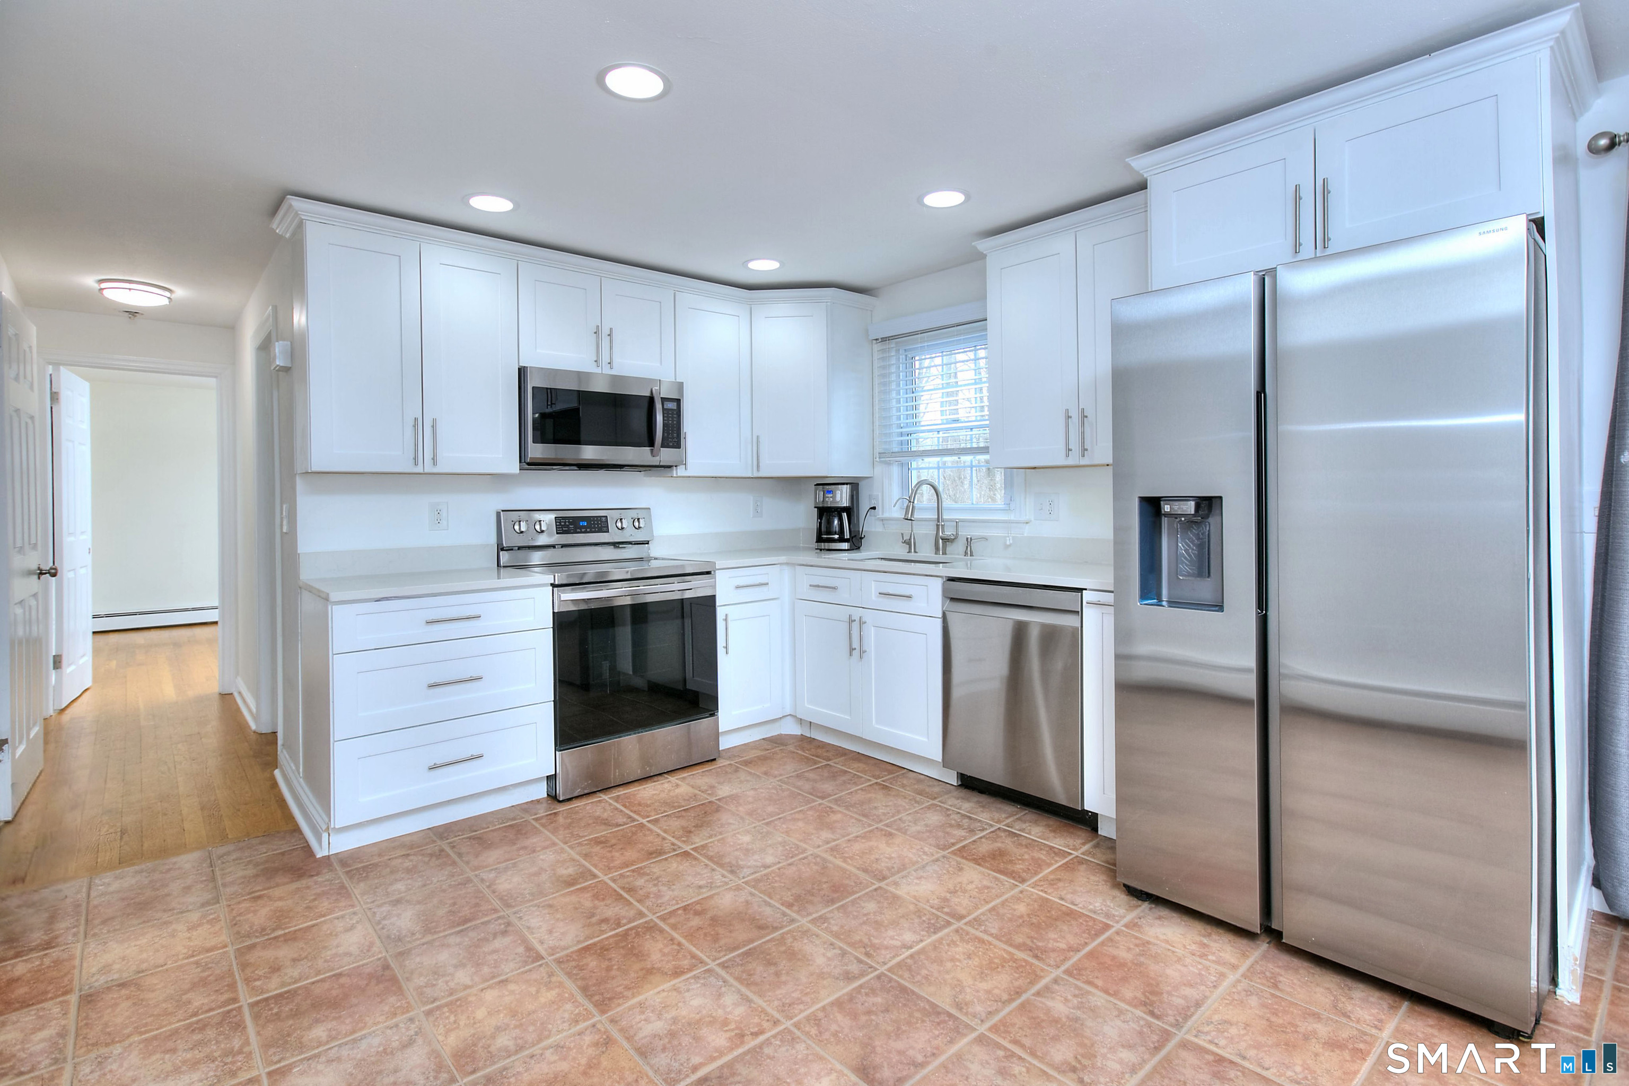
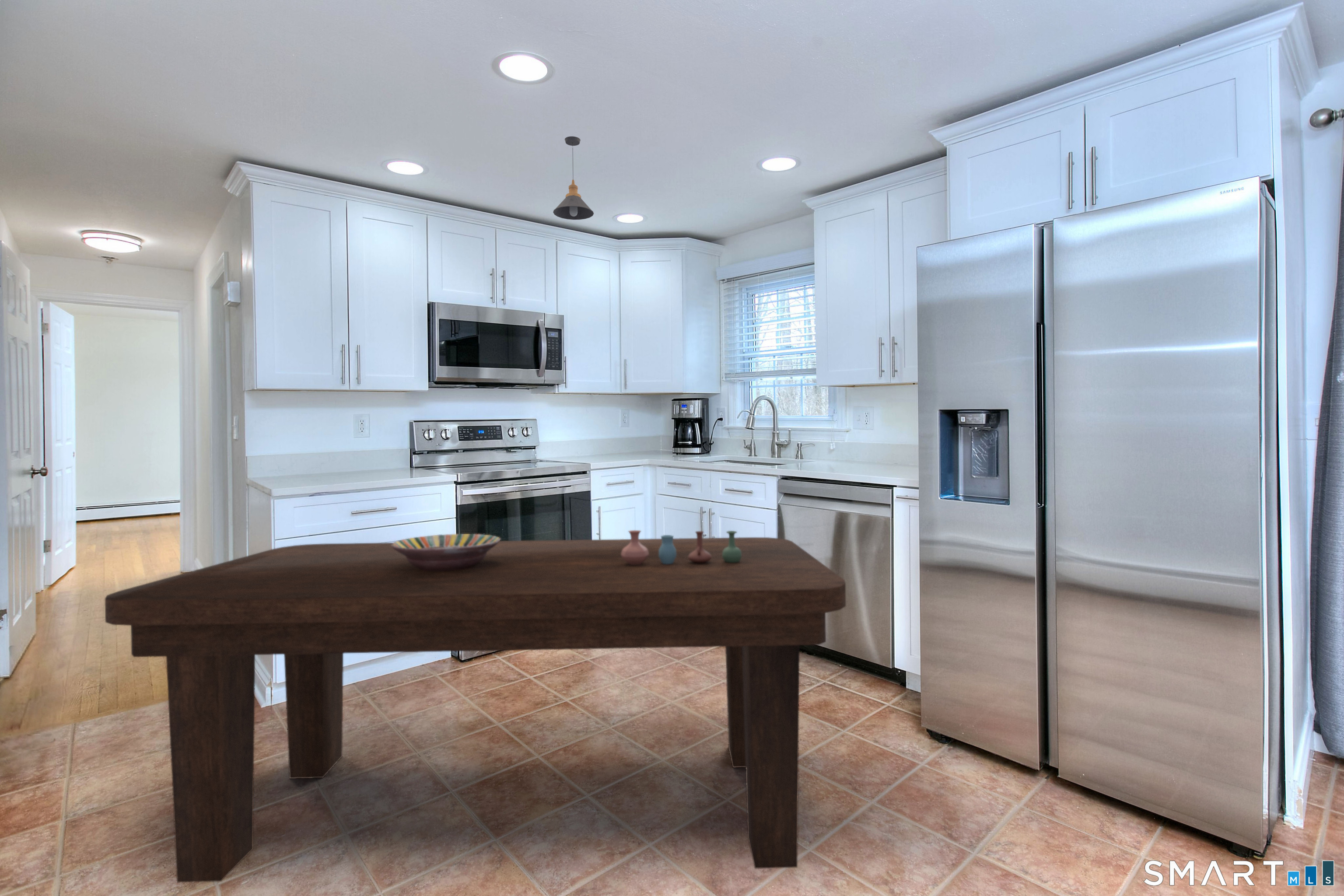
+ vase (676, 549)
+ dining table (515, 650)
+ pendant light (573, 178)
+ serving bowl (447, 553)
